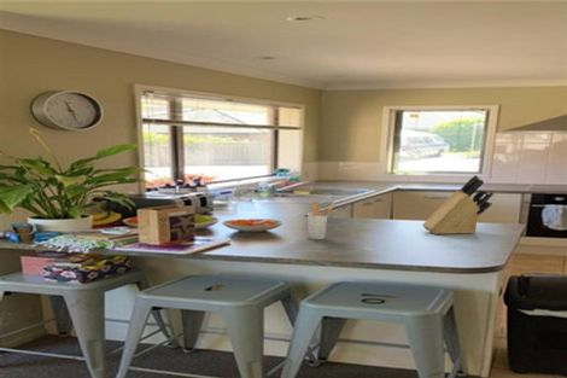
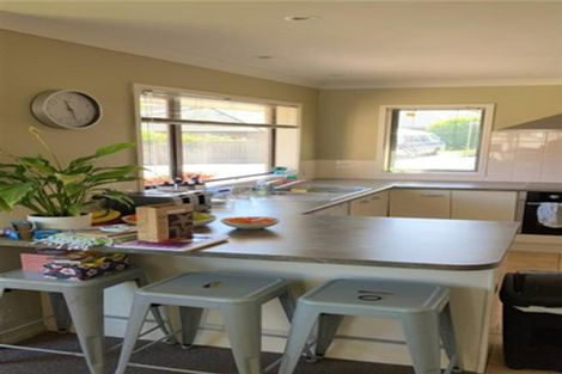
- utensil holder (322, 220)
- knife block (458, 203)
